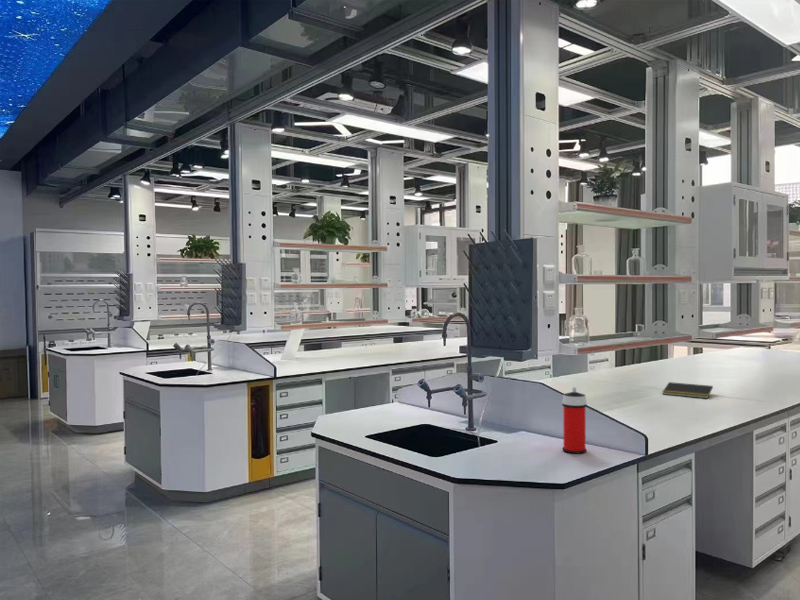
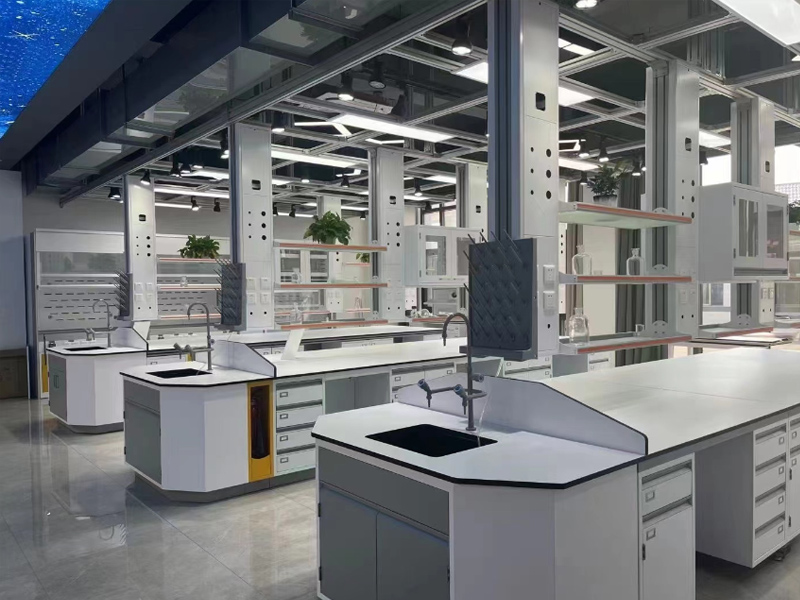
- notepad (687, 390)
- spray can (574, 418)
